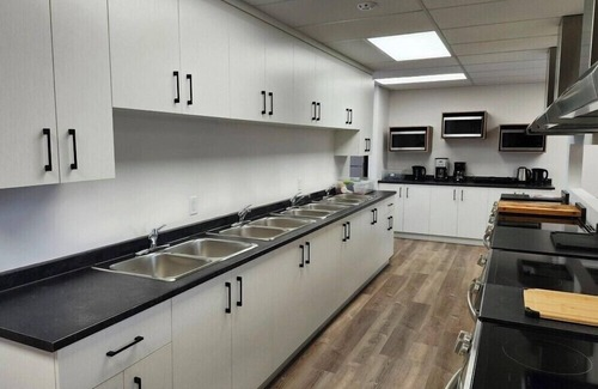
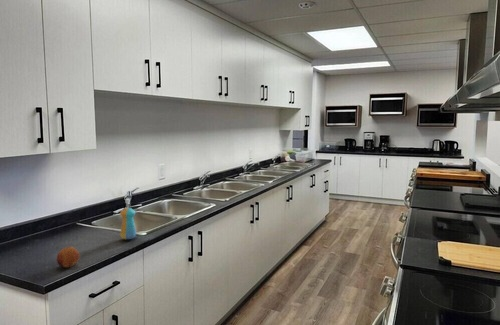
+ fruit (68, 256)
+ soap dispenser (128, 219)
